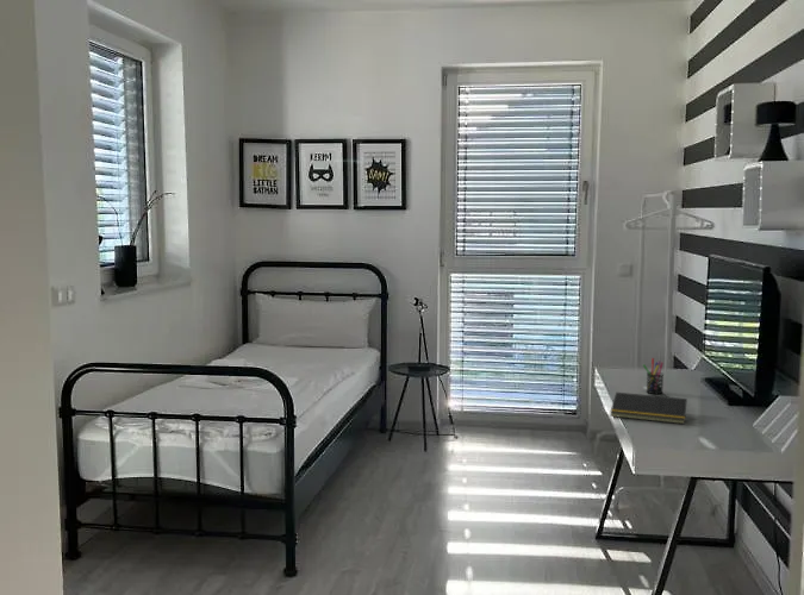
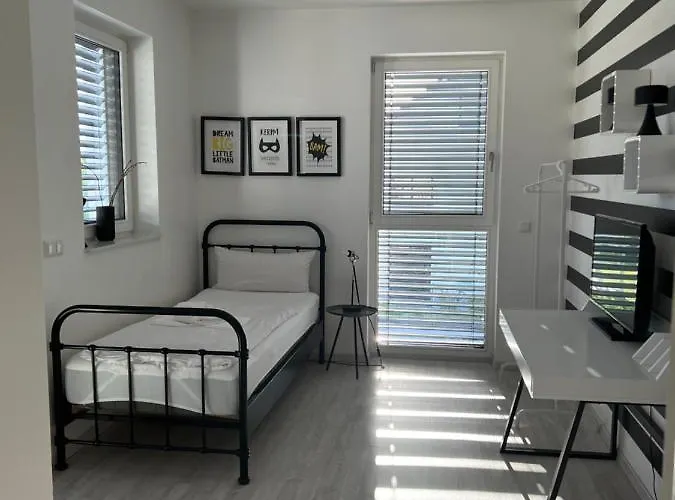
- pen holder (653, 375)
- notepad (648, 407)
